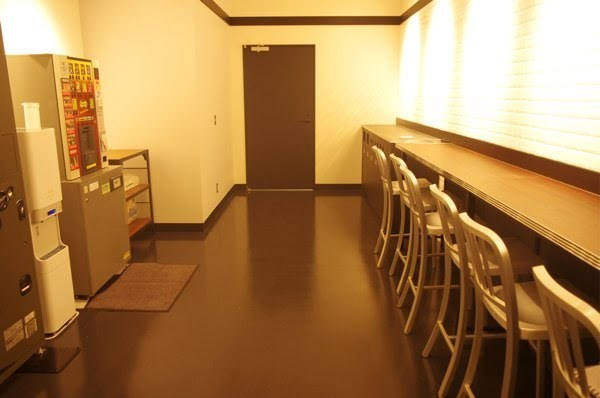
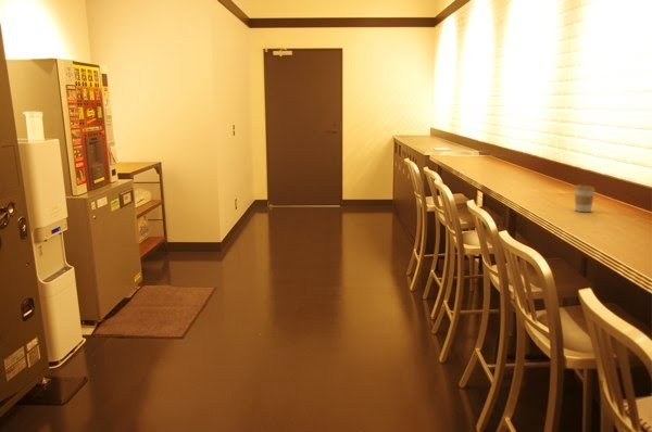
+ coffee cup (584, 198)
